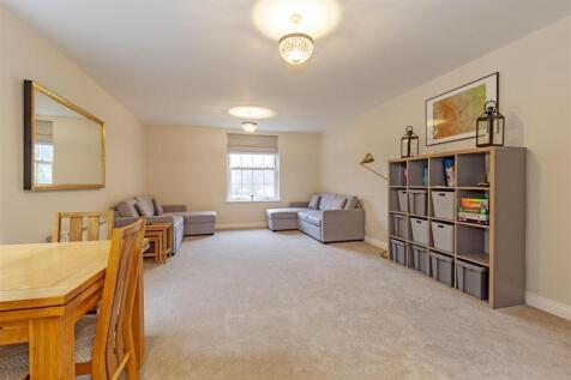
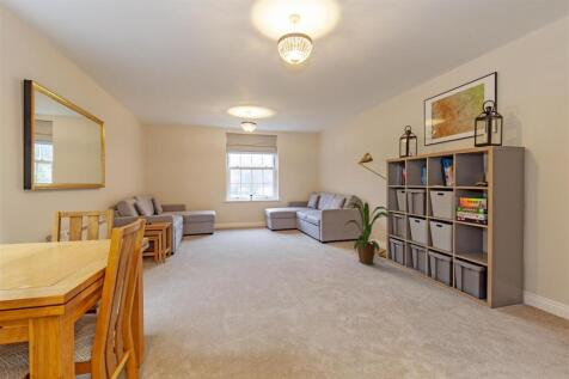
+ house plant (368, 230)
